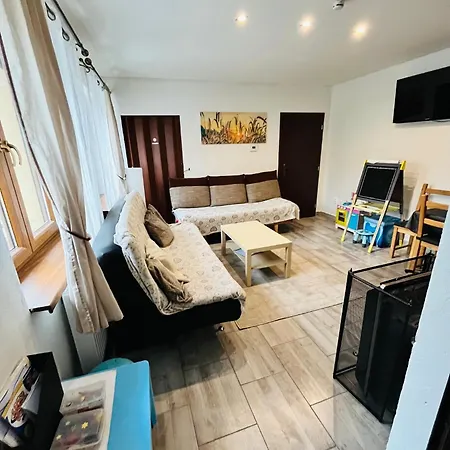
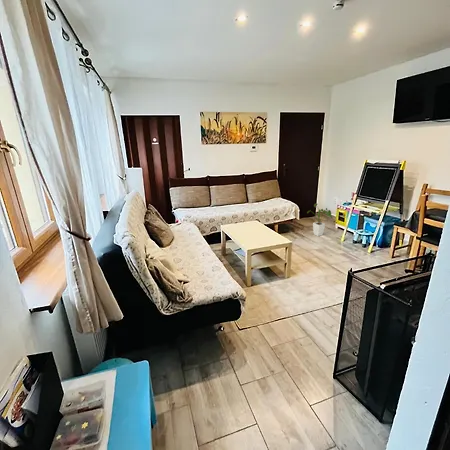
+ house plant (317, 220)
